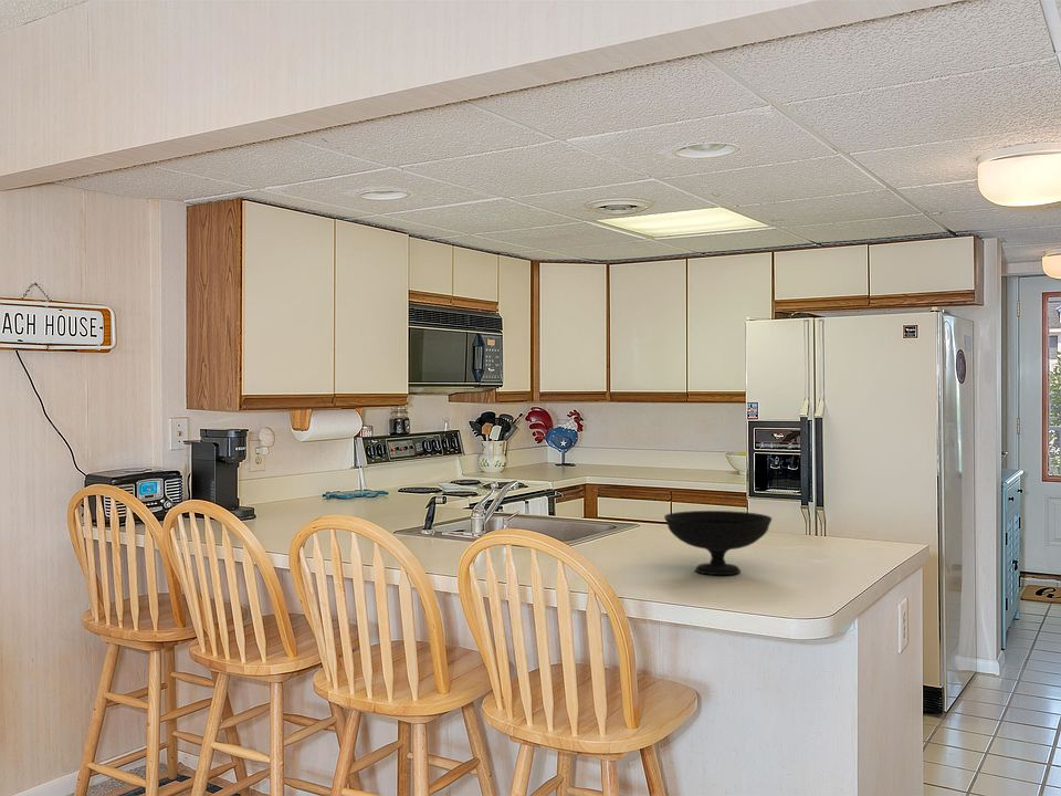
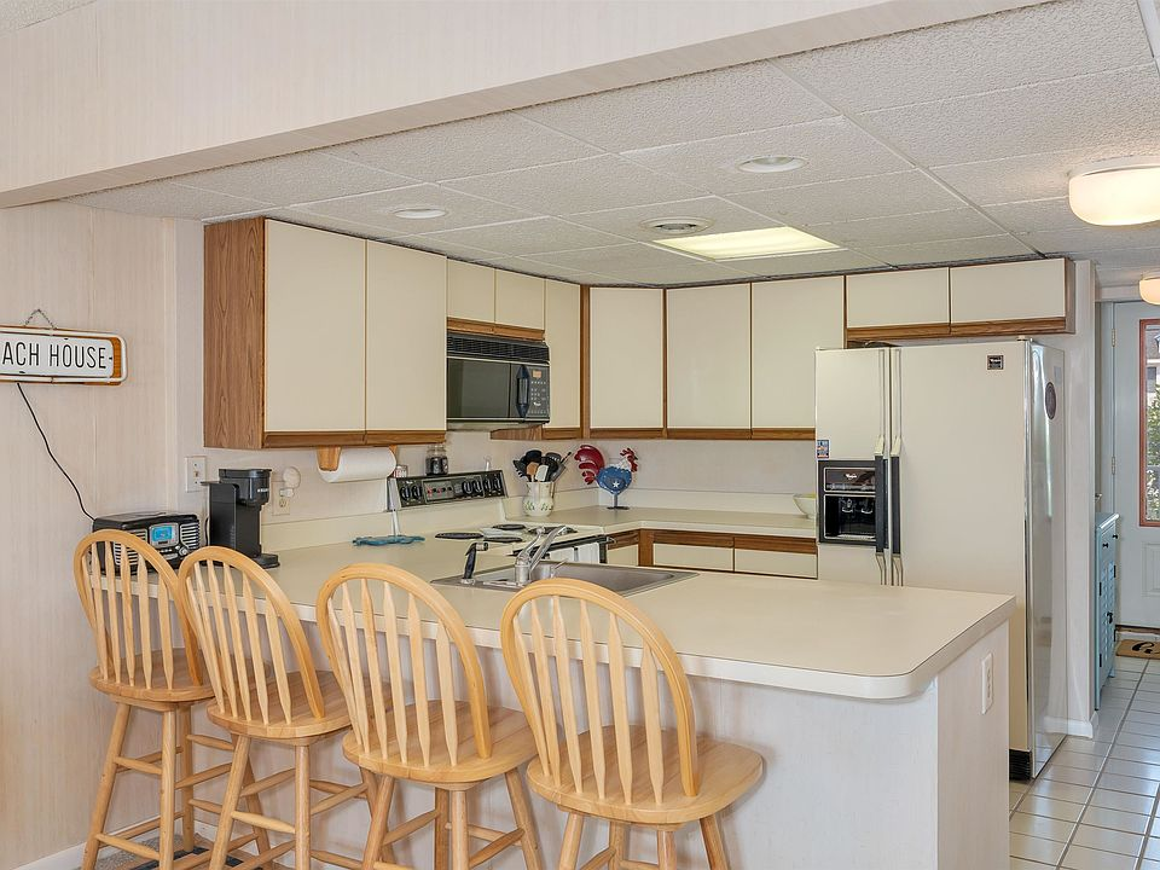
- bowl (717, 544)
